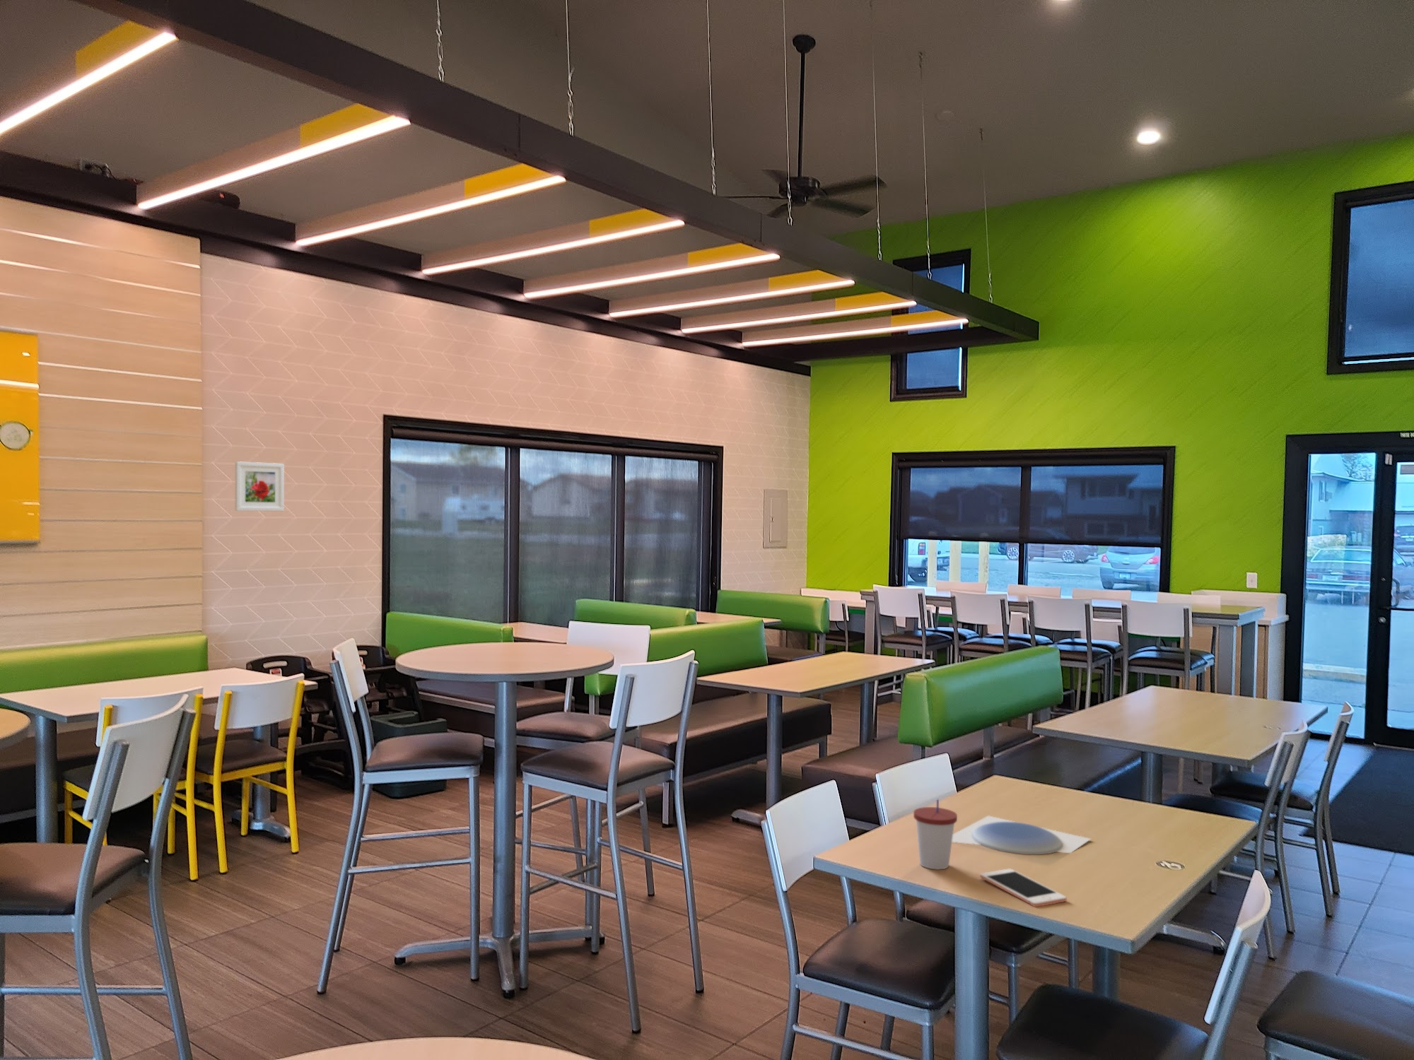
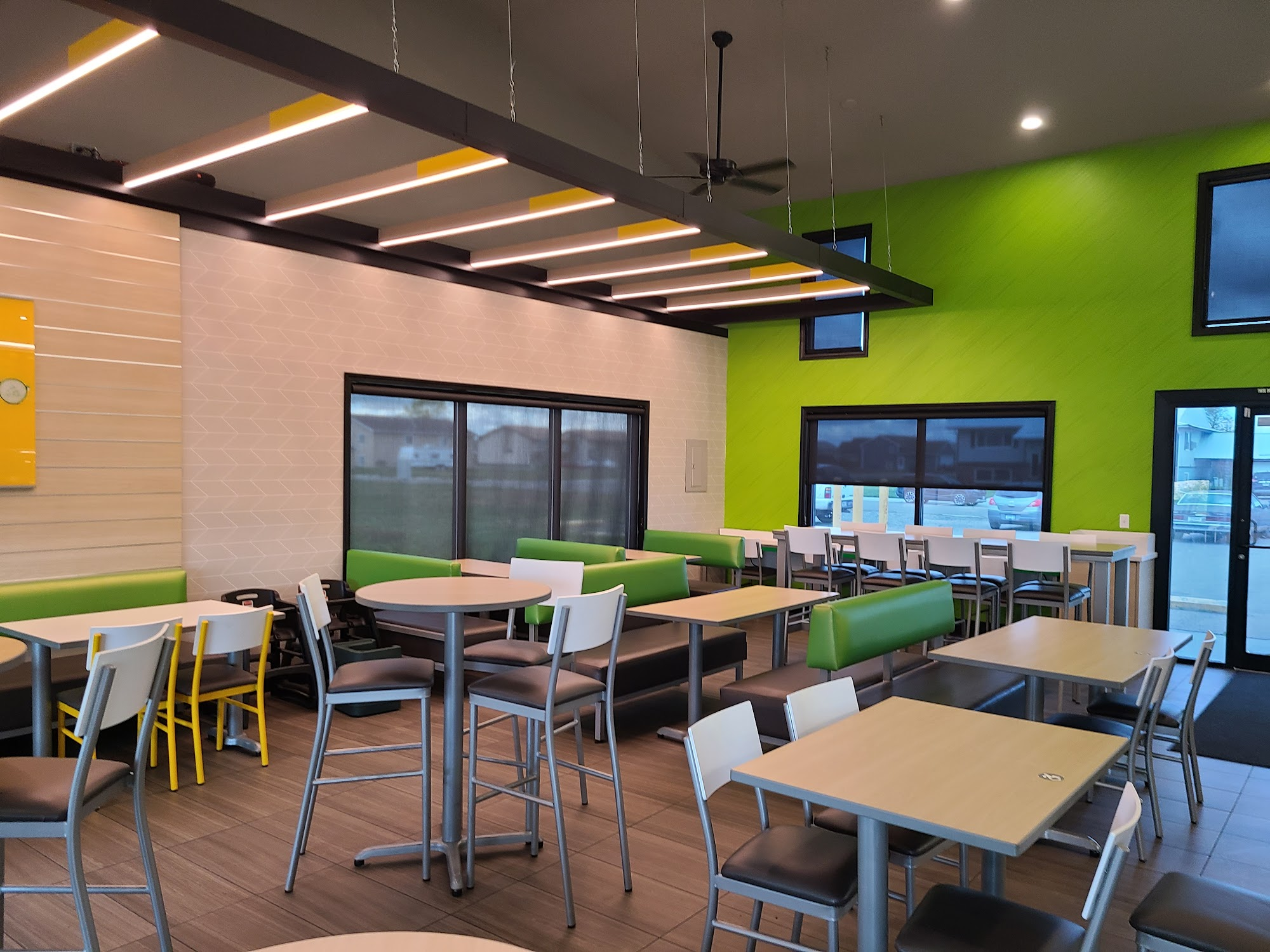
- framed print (259, 487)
- plate (1015, 834)
- cell phone (1022, 887)
- cup (934, 833)
